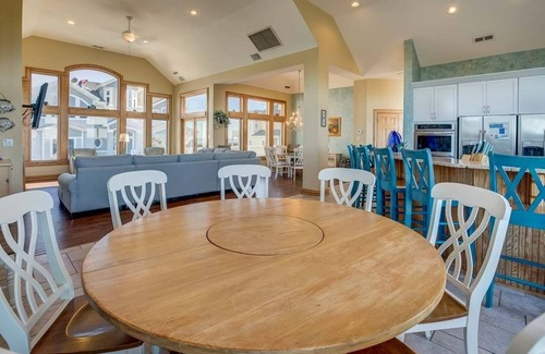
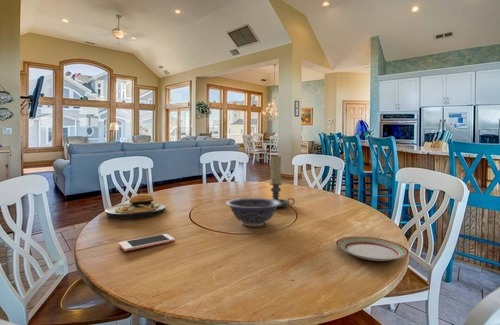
+ plate (370, 249)
+ plate (136, 197)
+ cell phone (147, 241)
+ candle holder (278, 180)
+ decorative bowl (253, 212)
